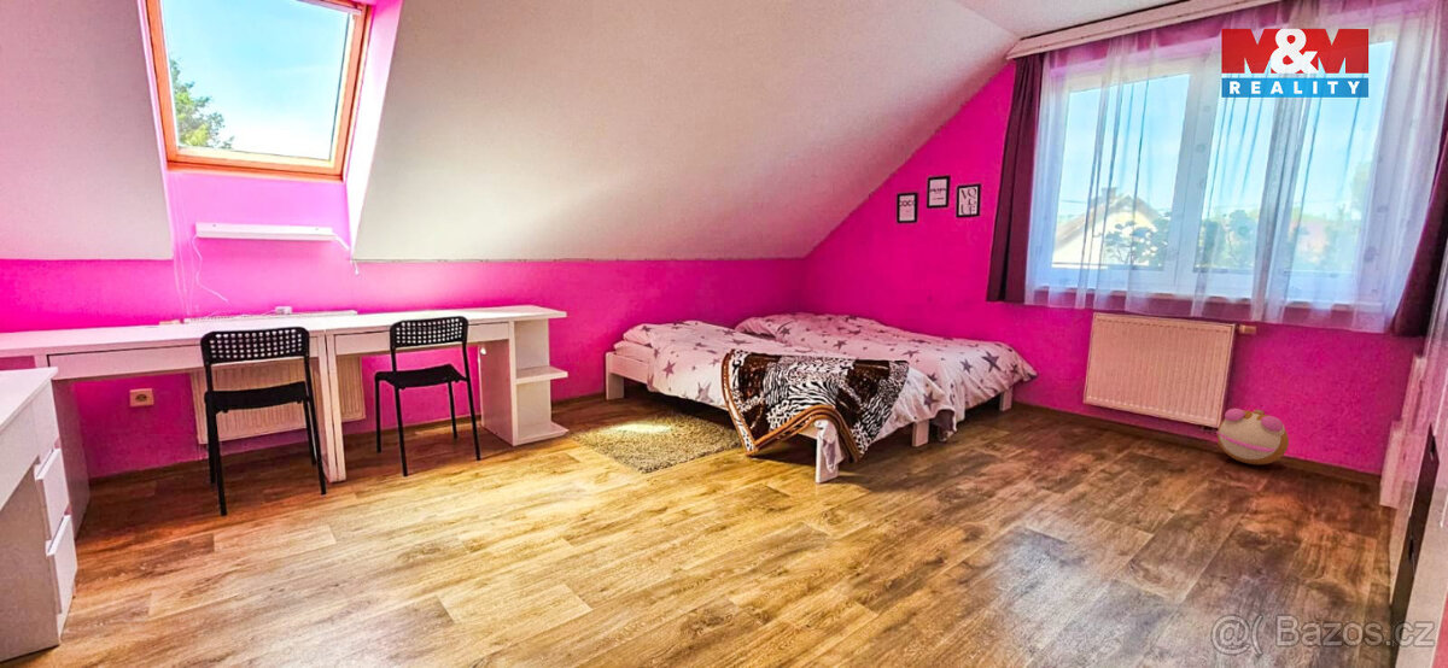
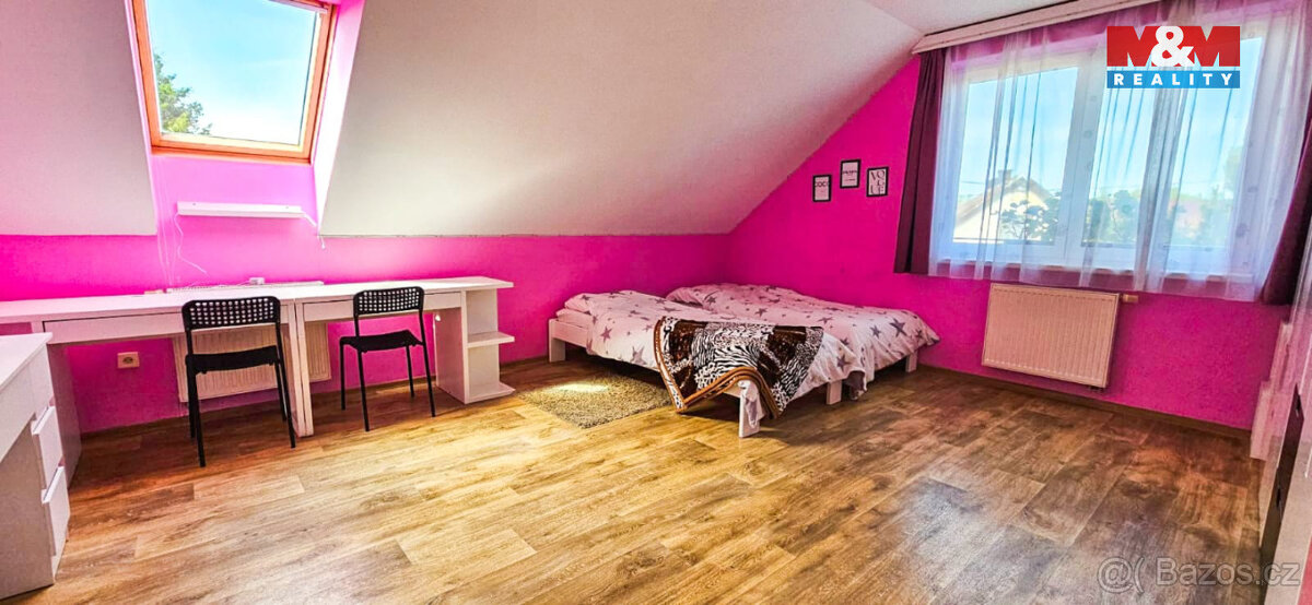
- plush toy (1251, 436)
